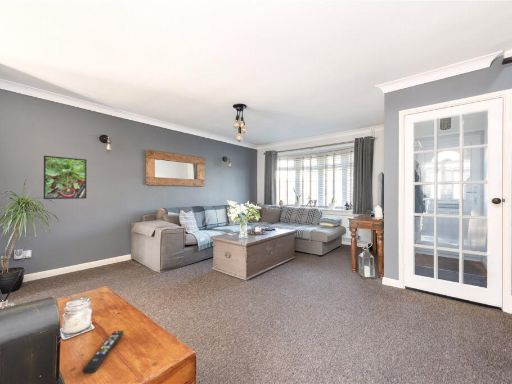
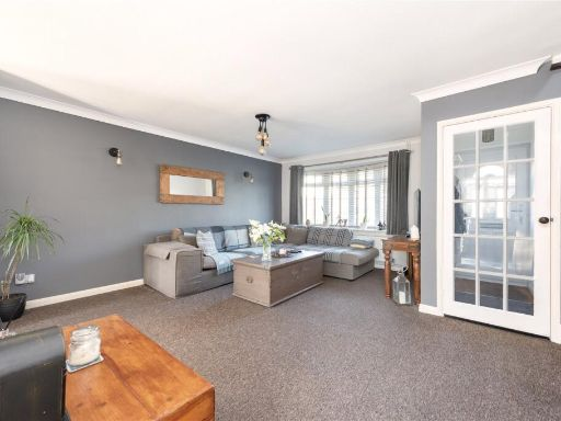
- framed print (66, 178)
- remote control (105, 349)
